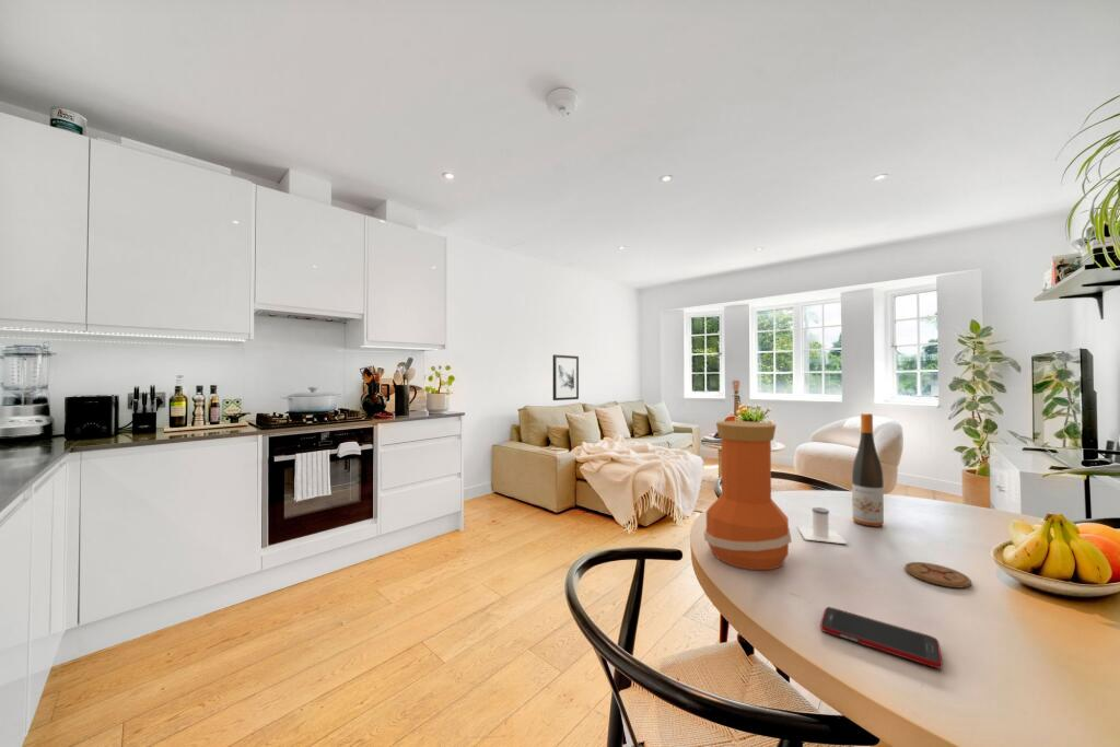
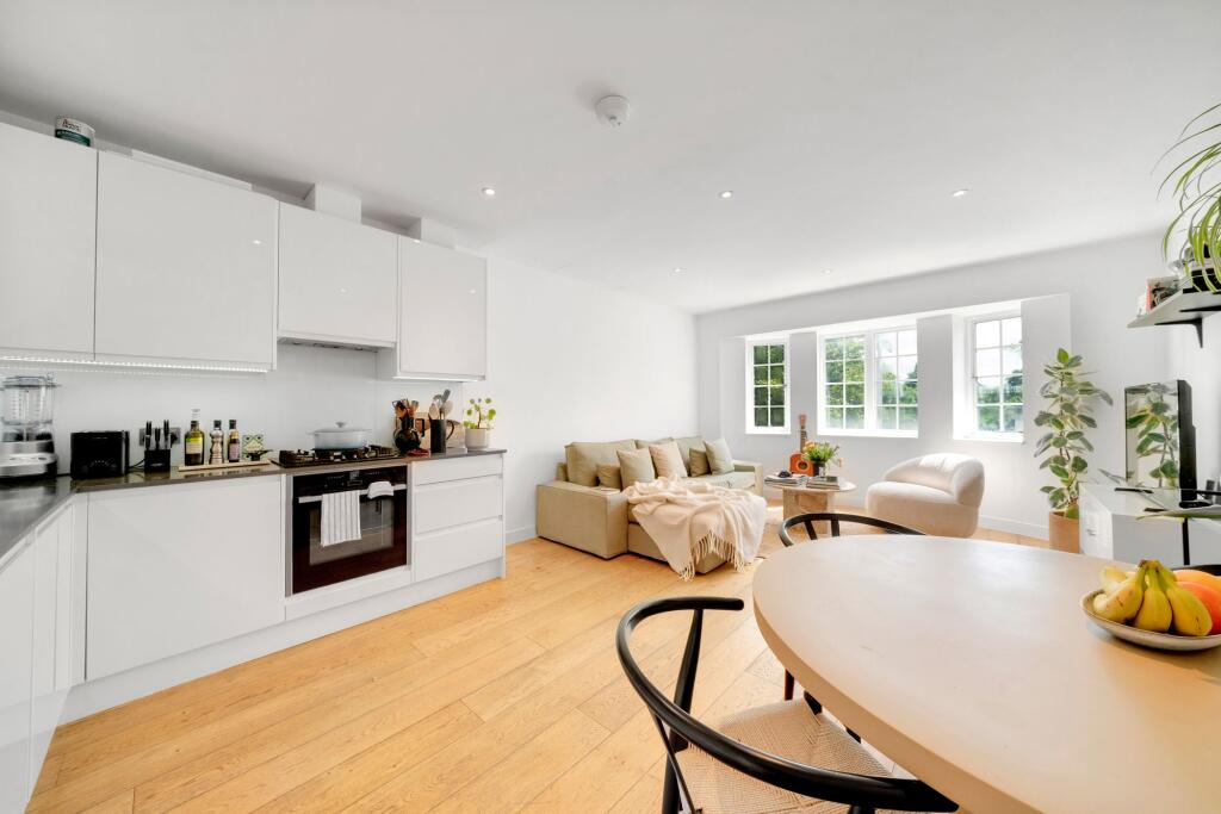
- wall art (565, 377)
- vase (746, 489)
- wine bottle (866, 467)
- salt shaker (820, 522)
- coaster (936, 574)
- cell phone (877, 634)
